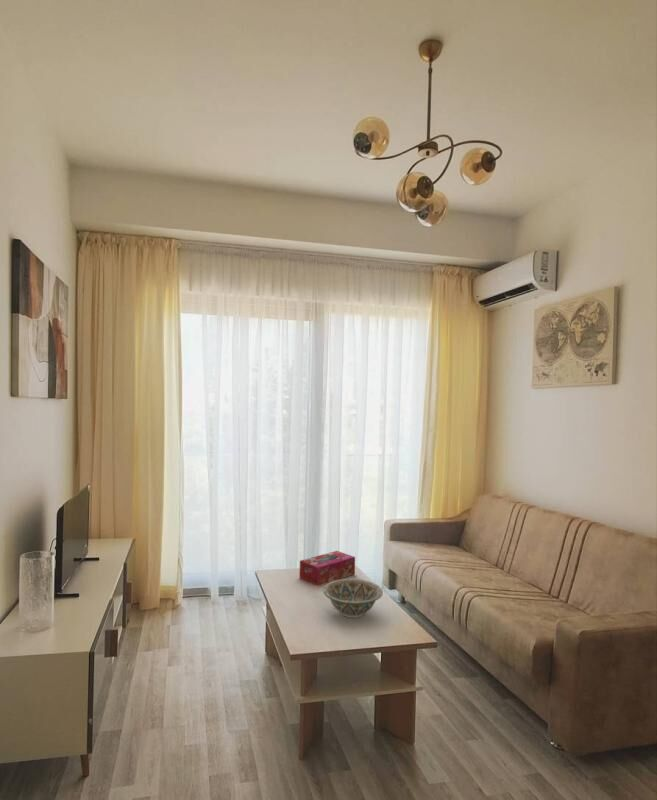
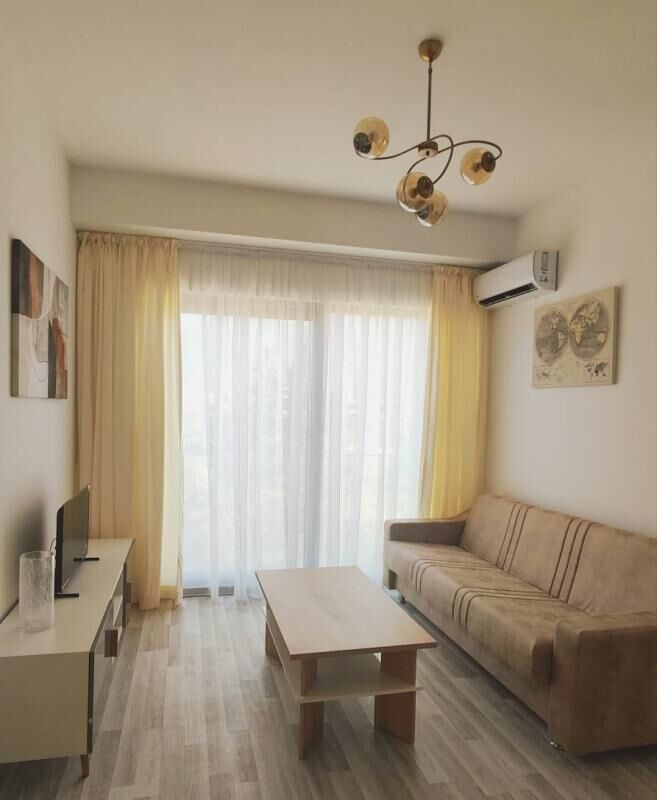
- decorative bowl (352, 601)
- tissue box (327, 567)
